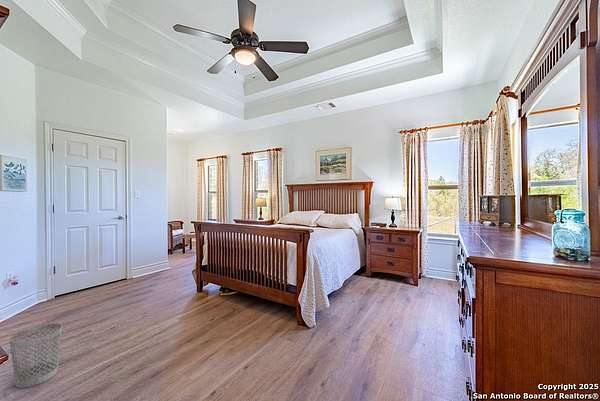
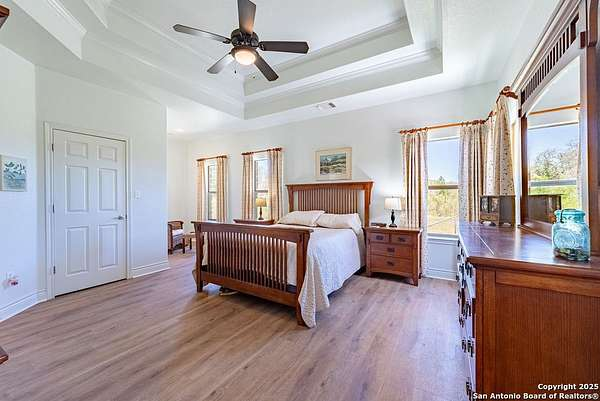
- wastebasket (37, 355)
